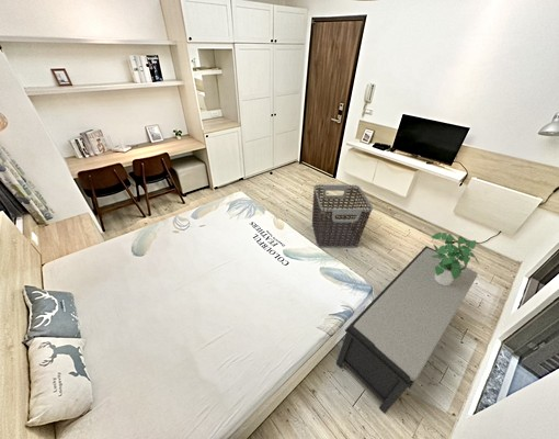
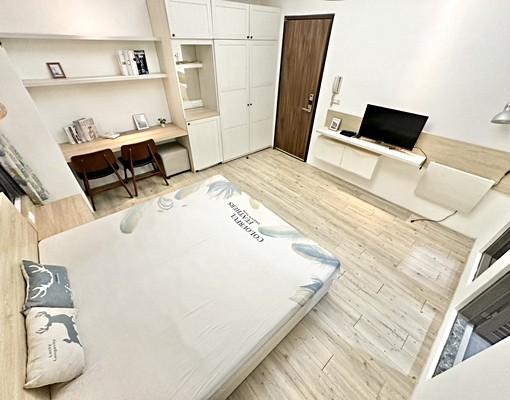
- bench (409, 316)
- clothes hamper (336, 215)
- potted plant (448, 259)
